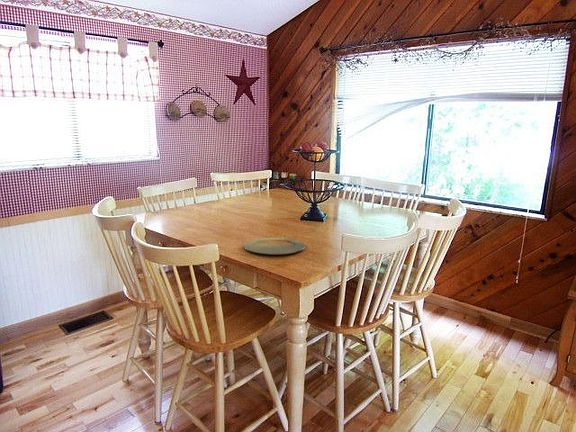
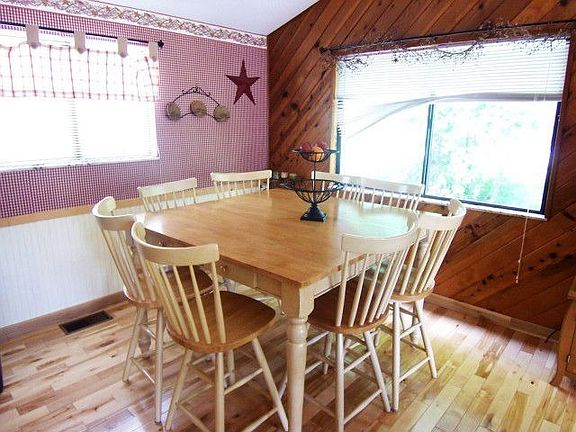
- plate (274, 245)
